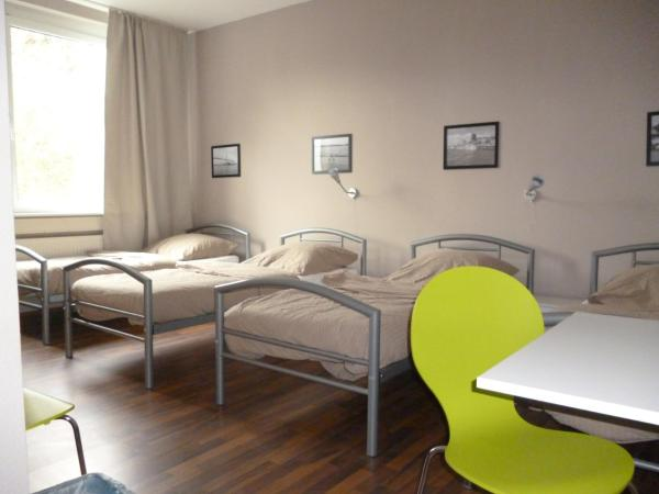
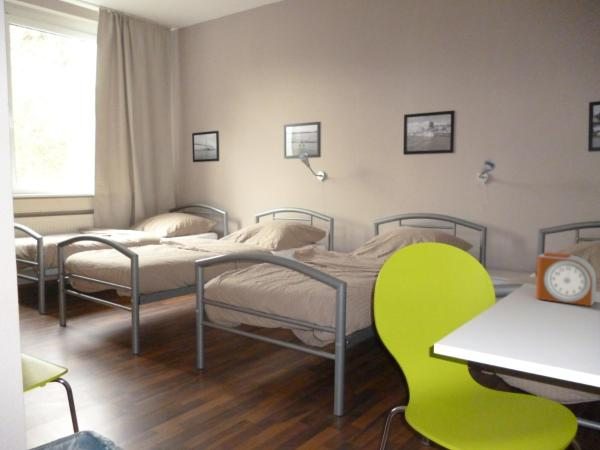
+ alarm clock (565, 277)
